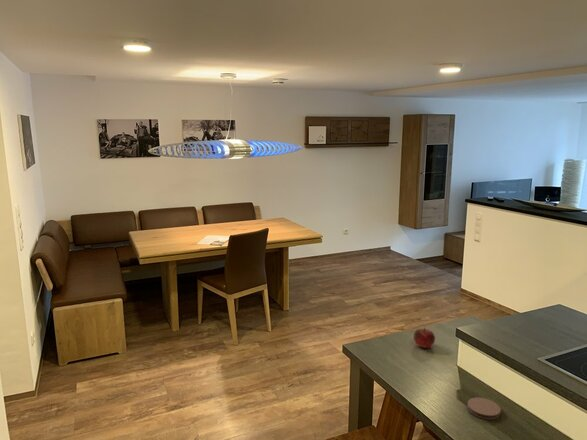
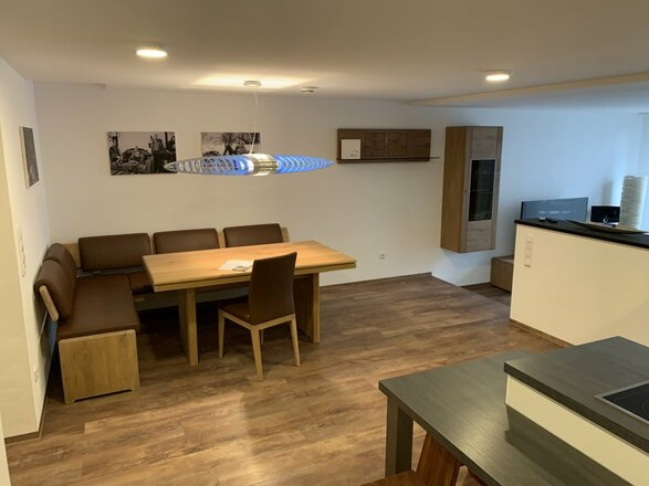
- coaster (483, 408)
- fruit (424, 337)
